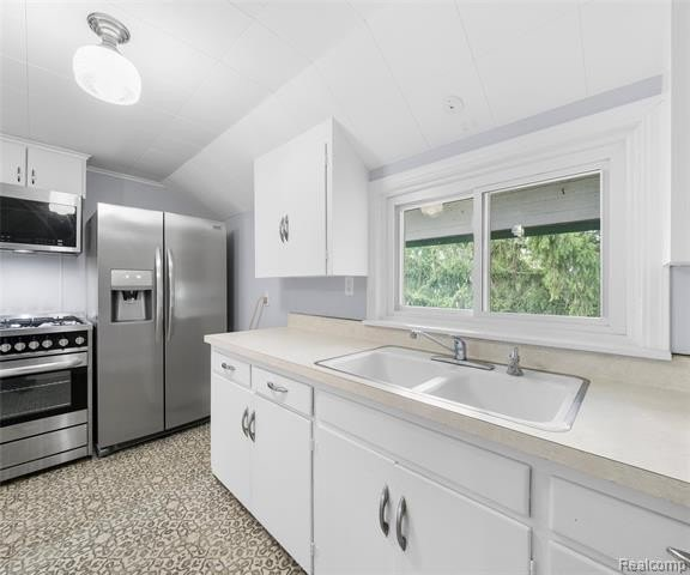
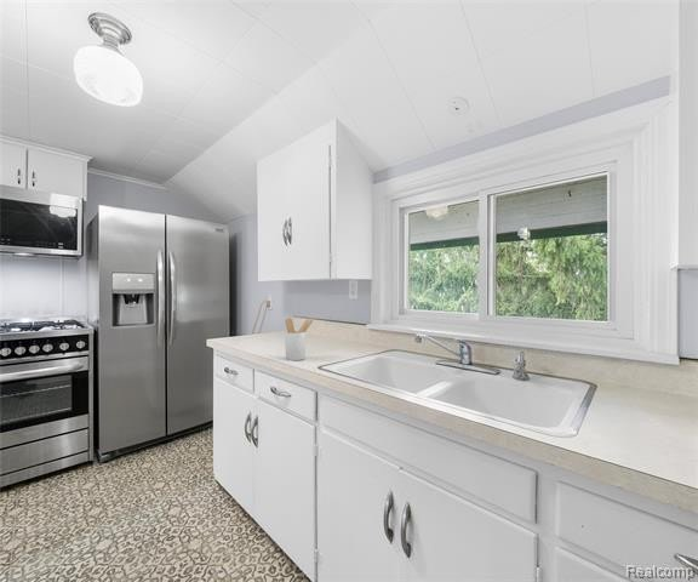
+ utensil holder (299, 337)
